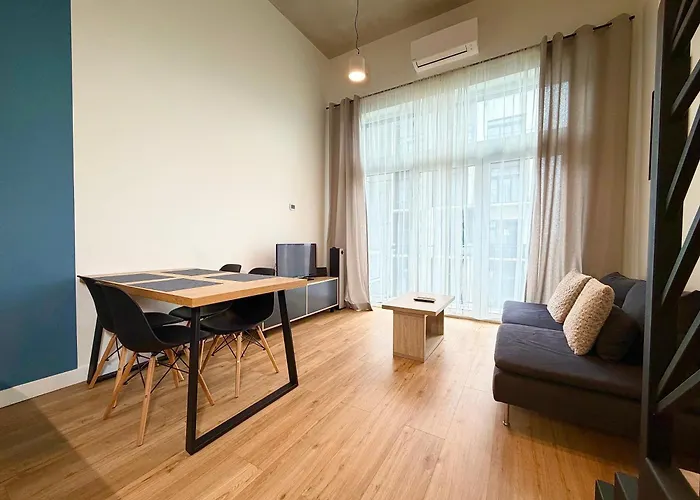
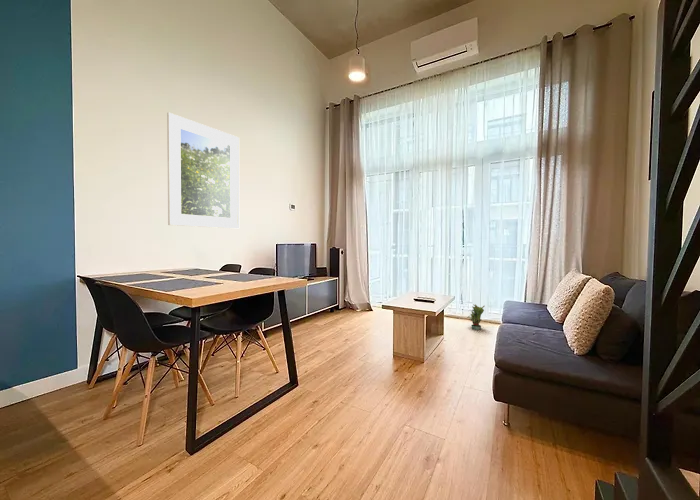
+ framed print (207, 176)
+ potted plant (475, 316)
